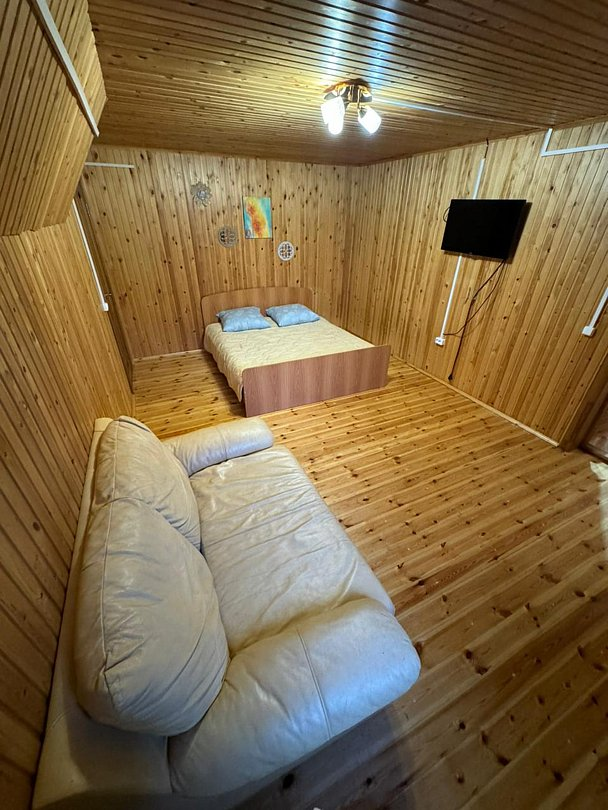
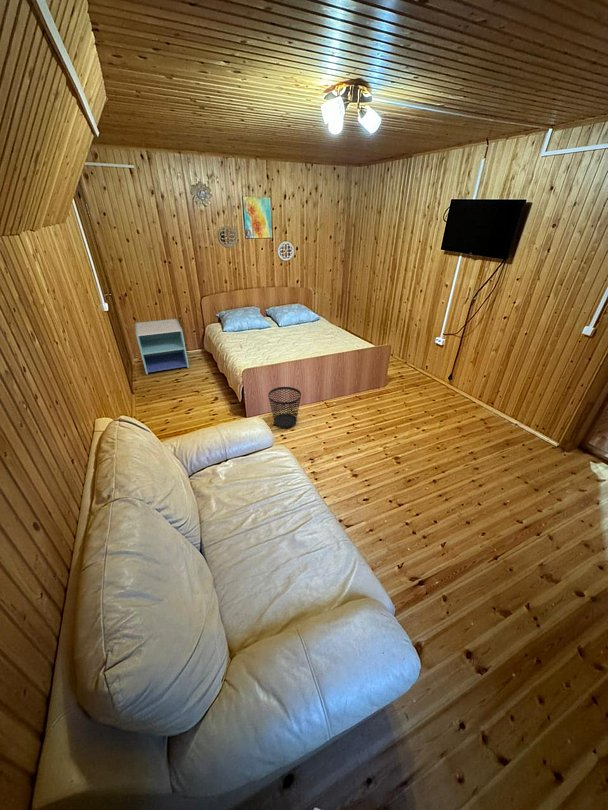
+ nightstand (162, 345)
+ wastebasket (285, 408)
